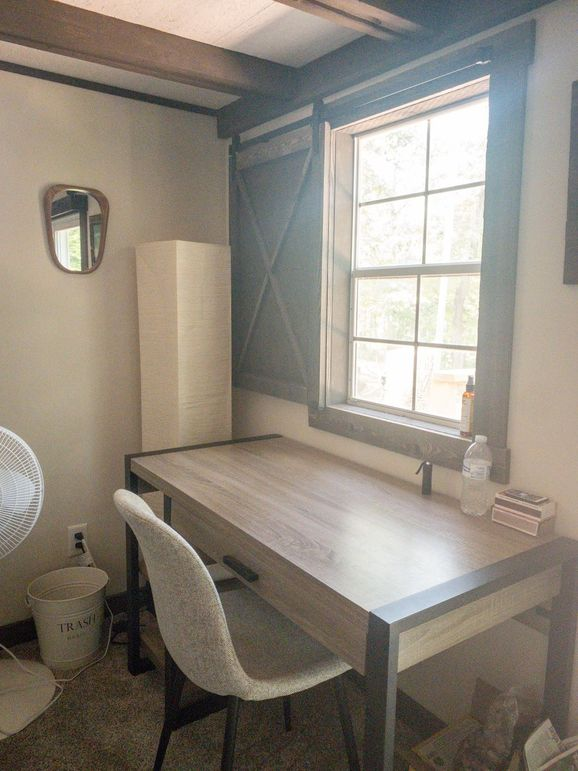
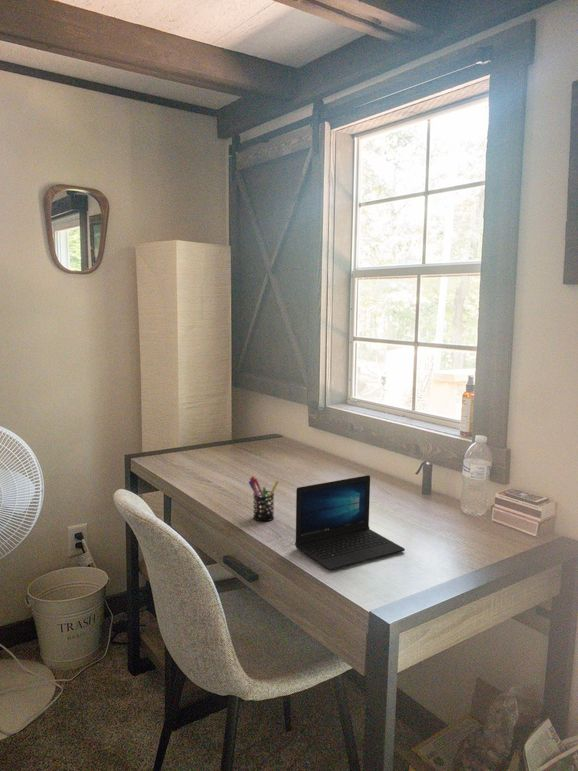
+ pen holder (262, 497)
+ laptop (350, 519)
